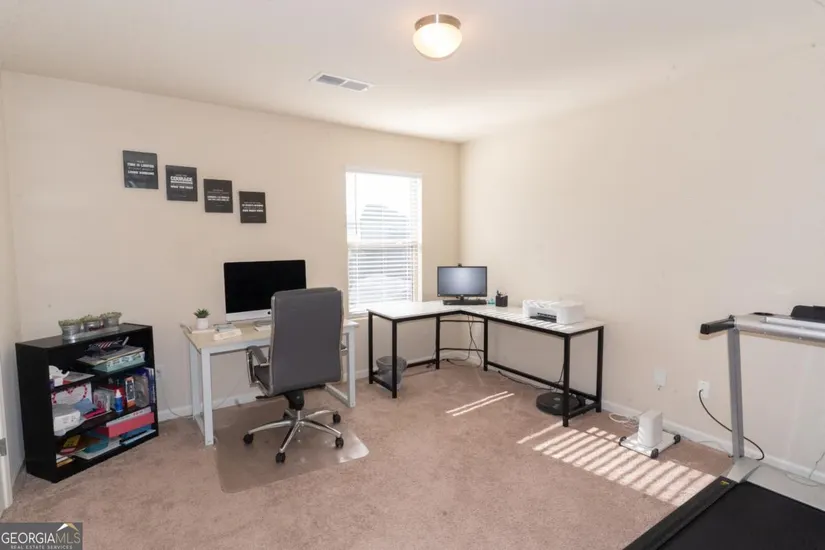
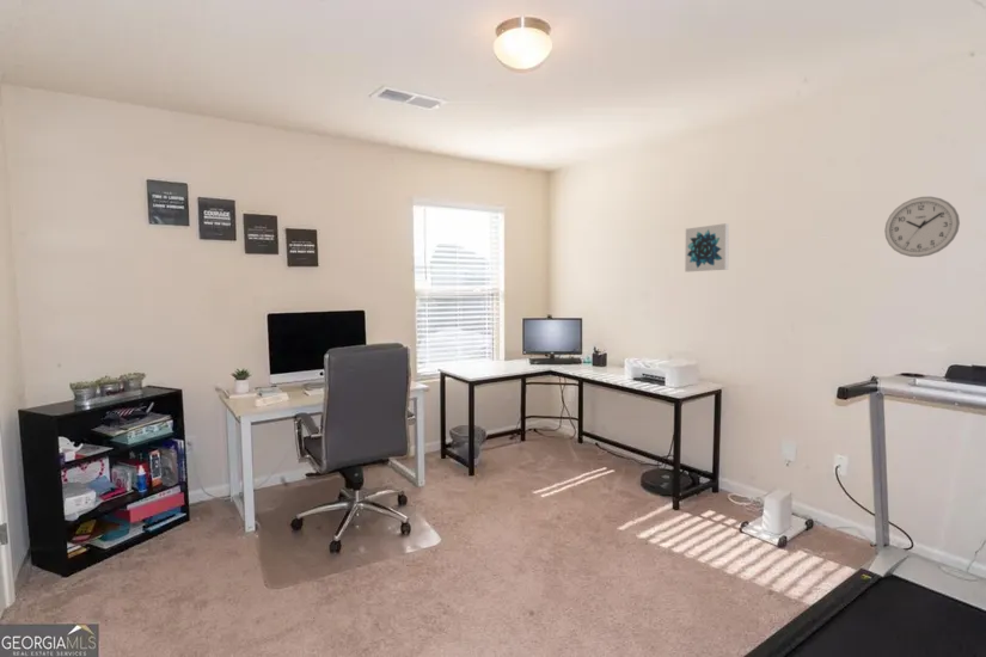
+ wall art (705, 248)
+ wall clock (919, 226)
